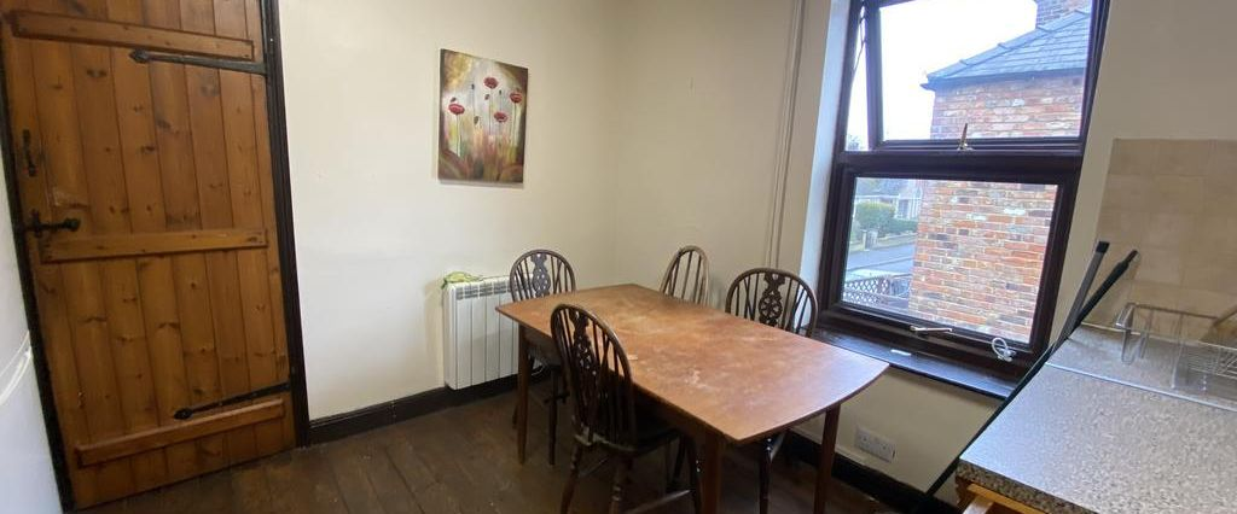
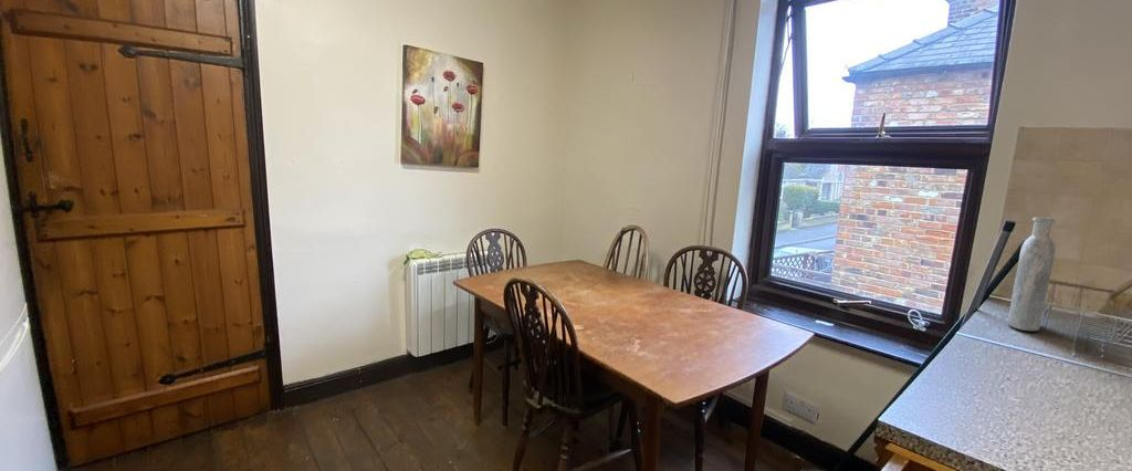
+ bottle (1033, 272)
